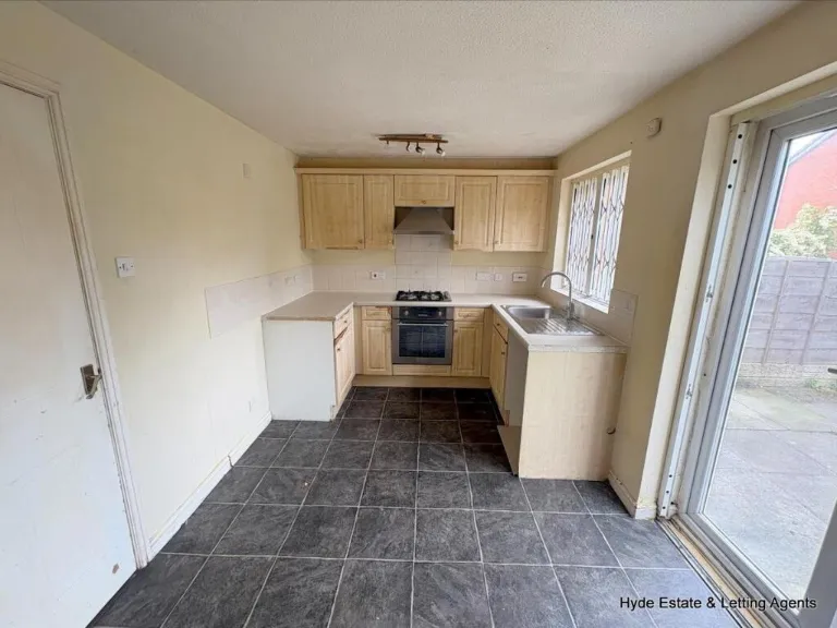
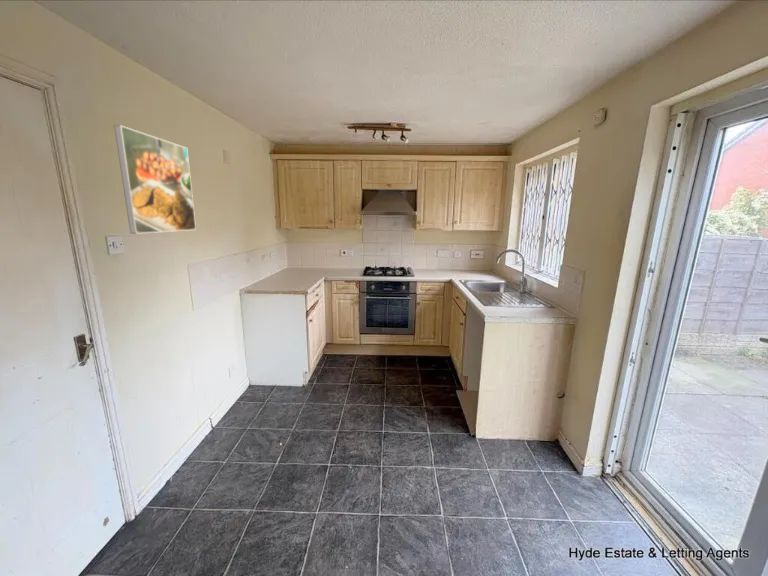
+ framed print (161, 186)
